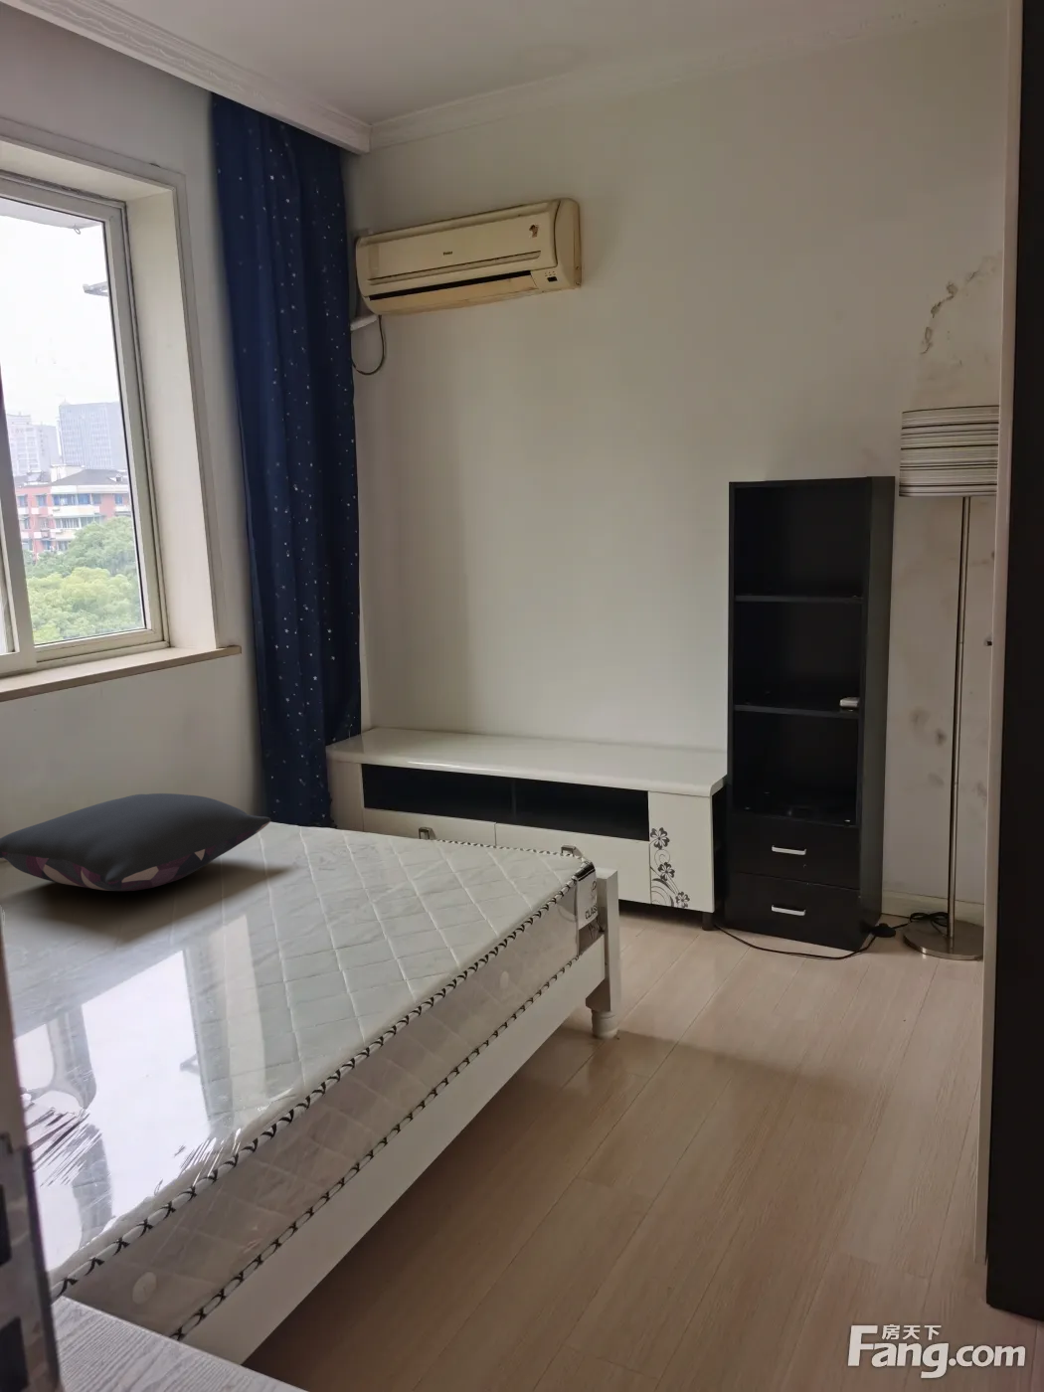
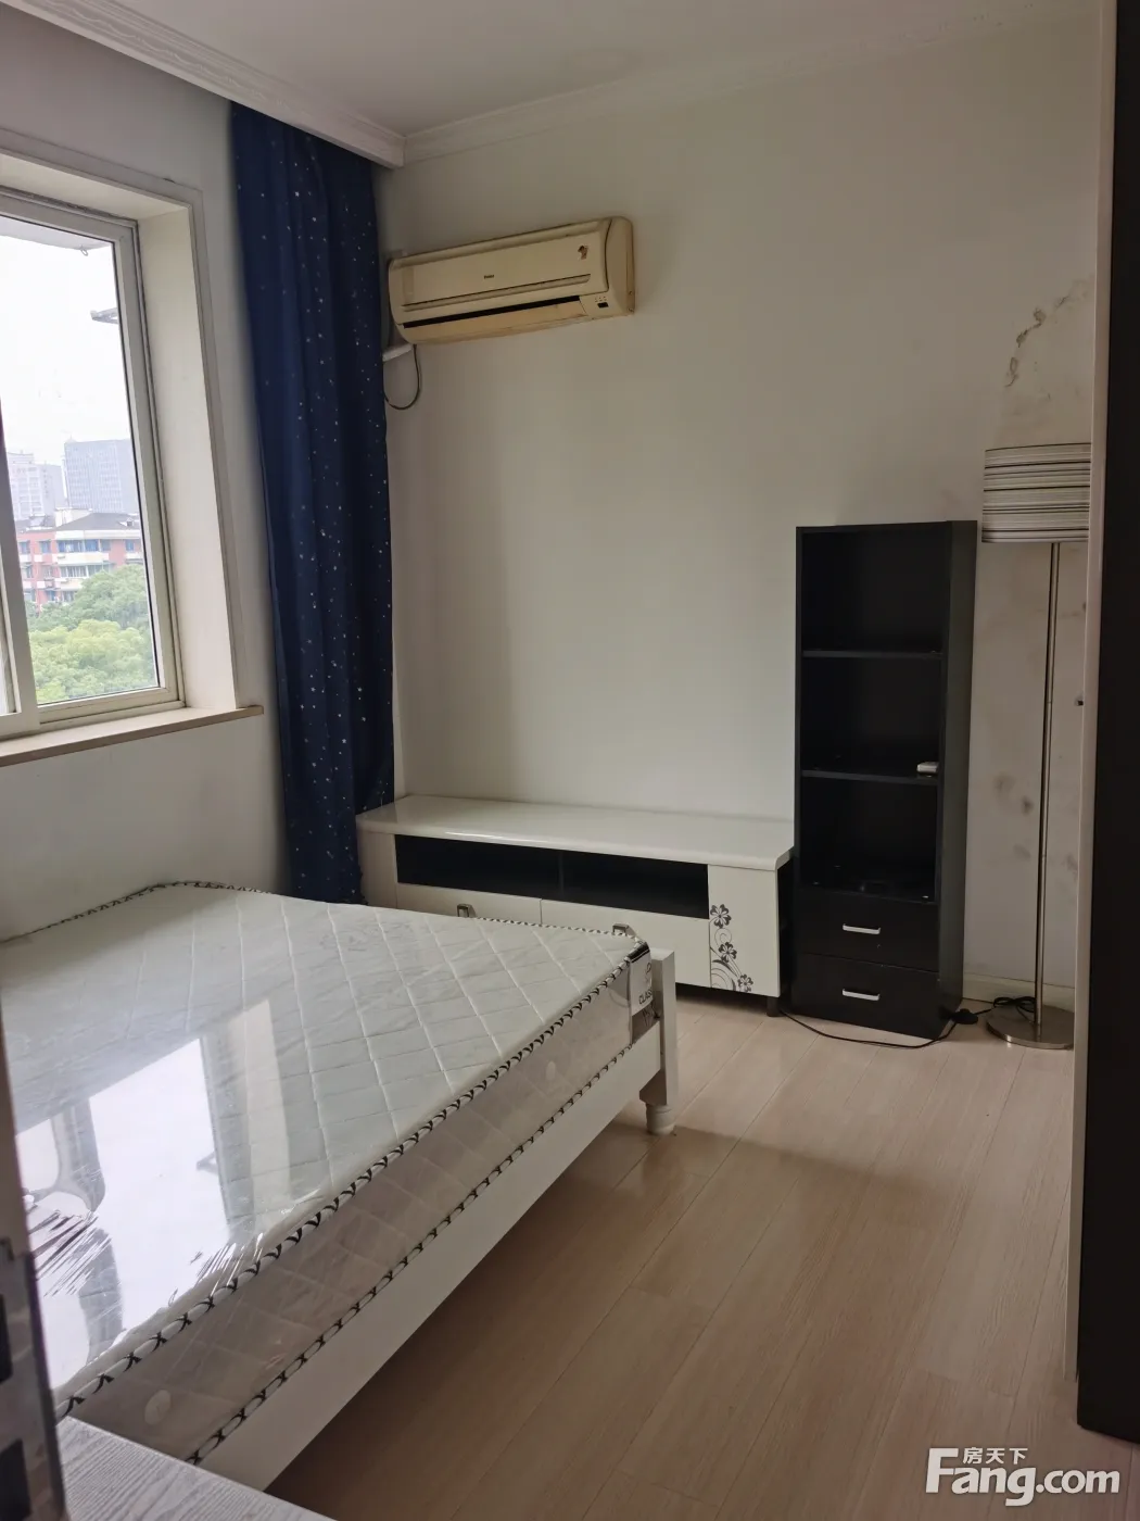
- pillow (128, 837)
